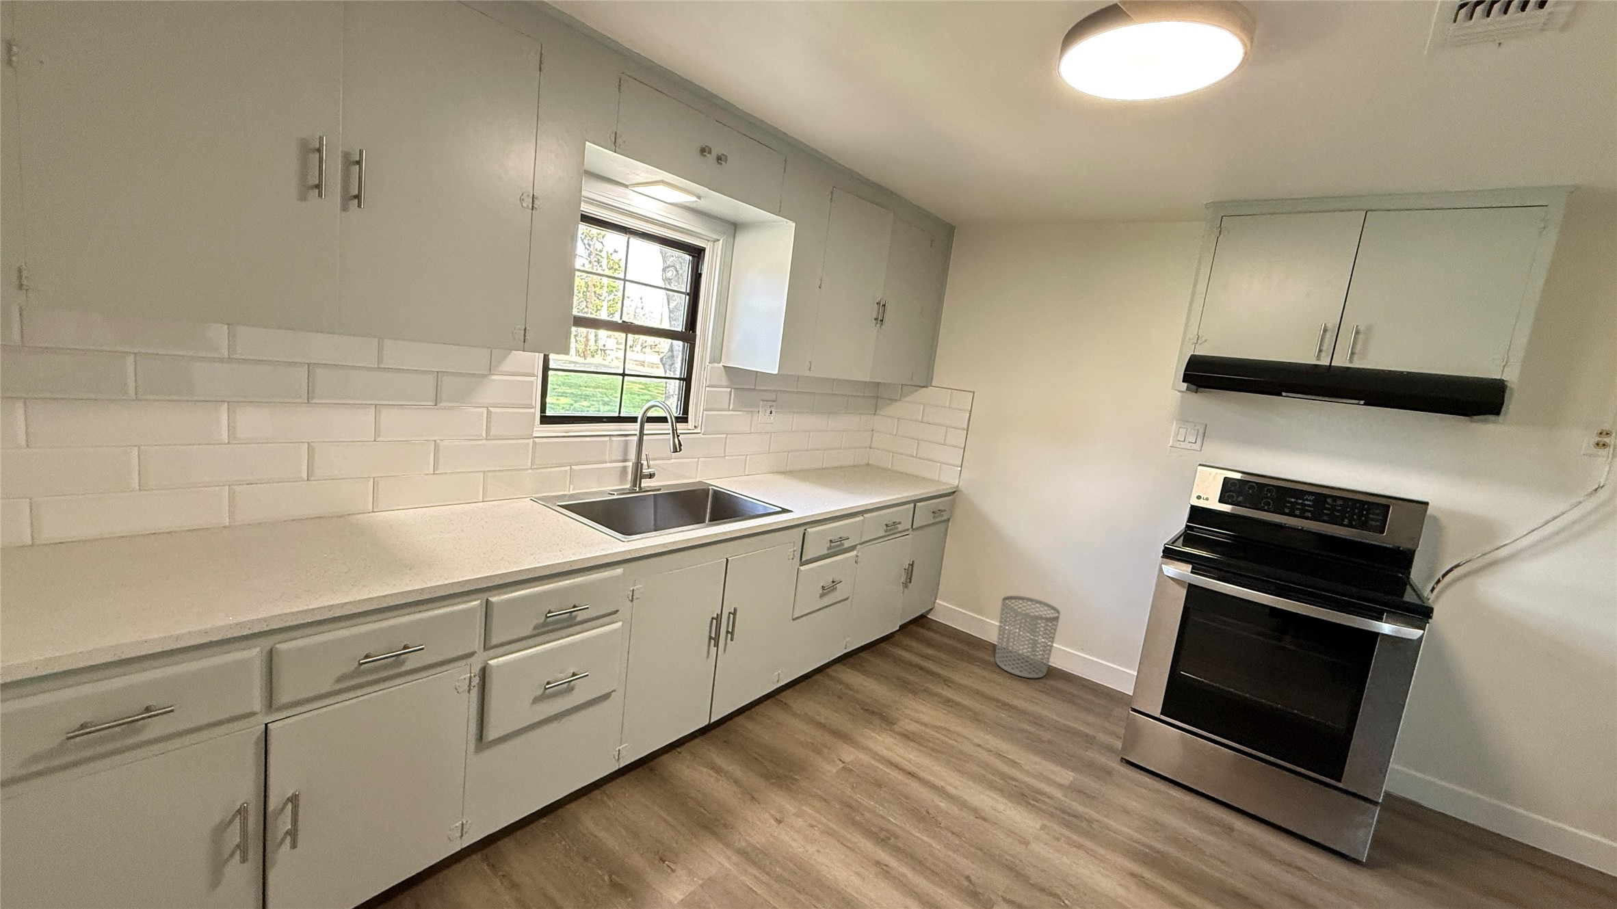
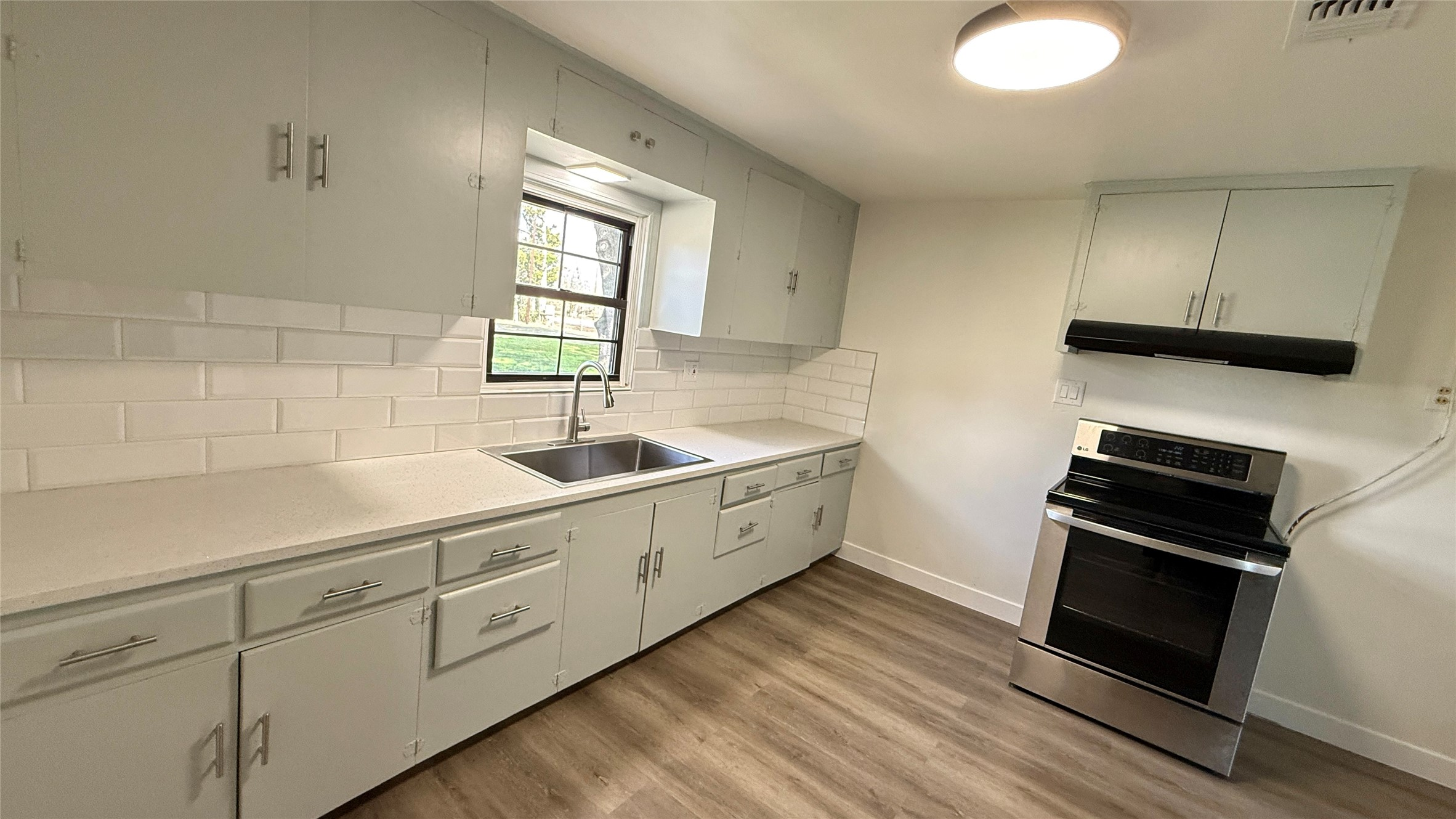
- waste bin (1025, 637)
